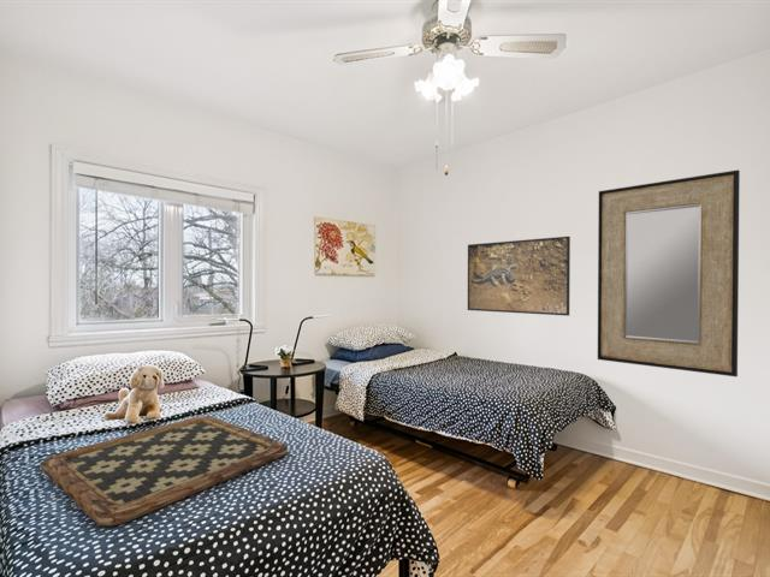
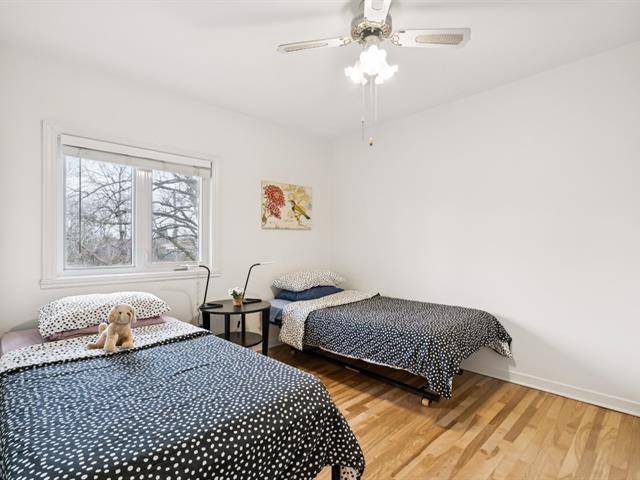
- tray (170, 456)
- home mirror (661, 274)
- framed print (514, 276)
